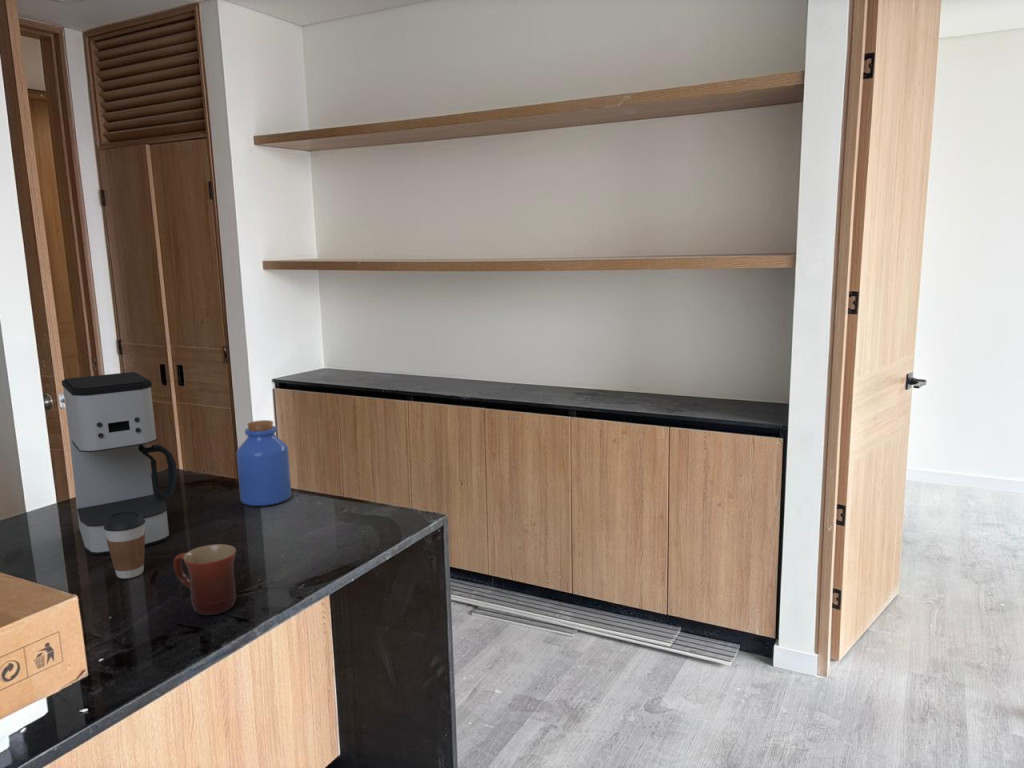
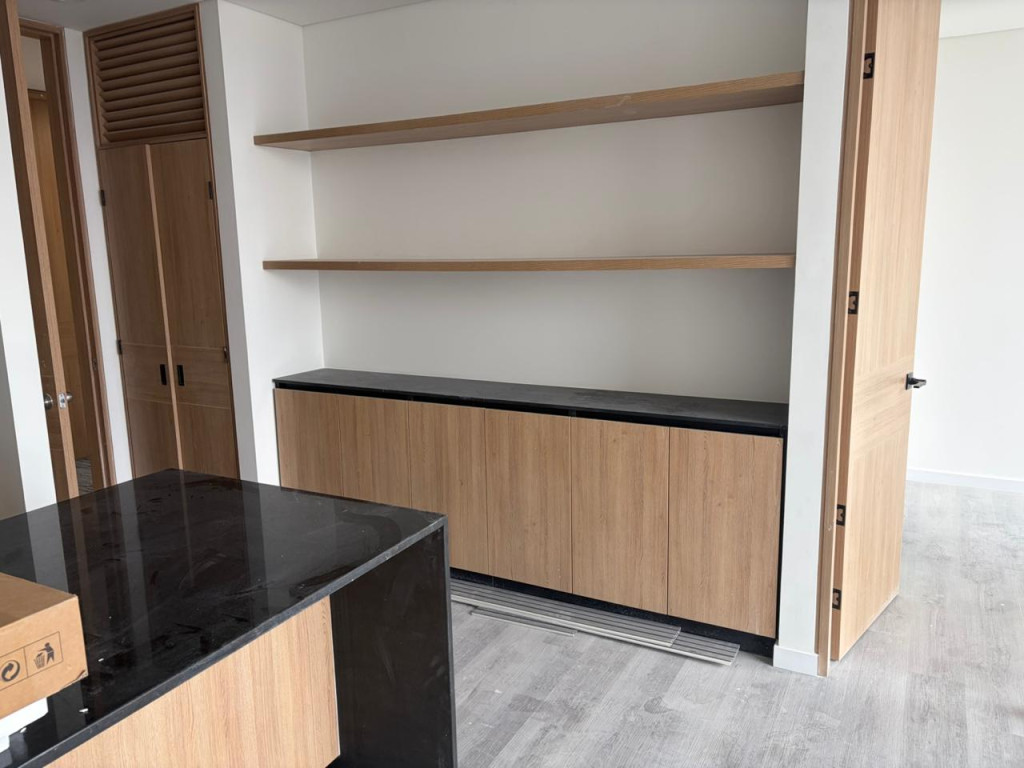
- coffee cup (127, 545)
- jar (263, 460)
- mug (204, 579)
- coffee maker (123, 458)
